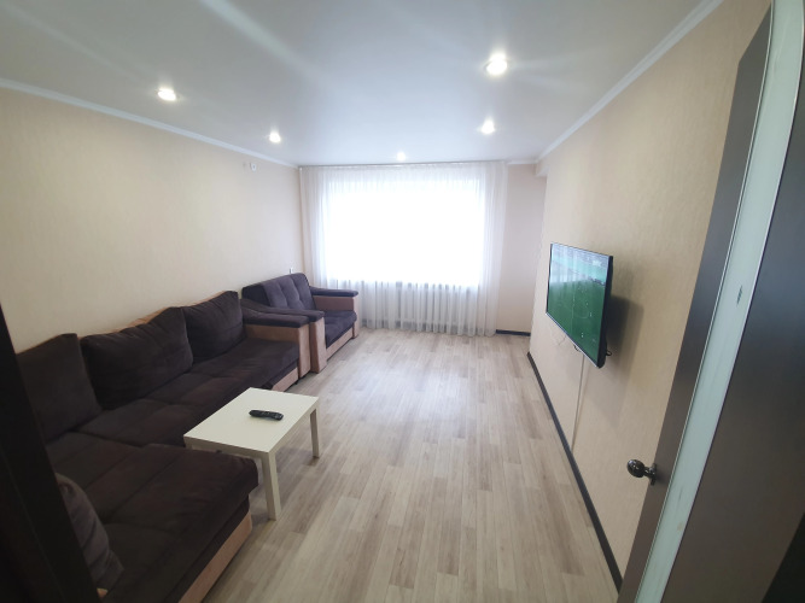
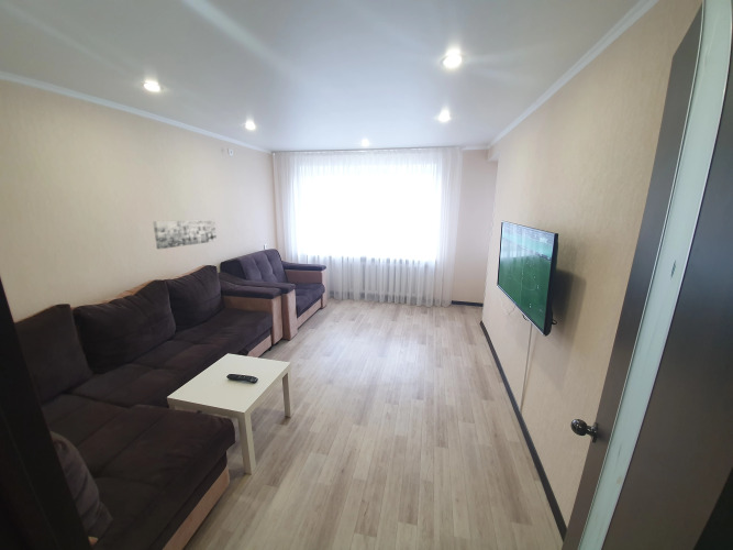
+ wall art (188, 232)
